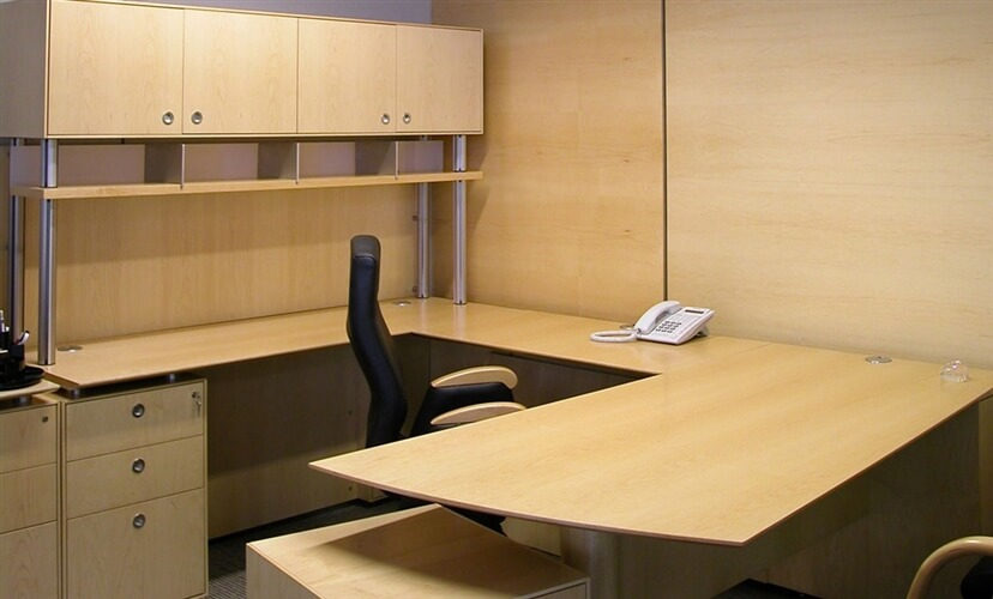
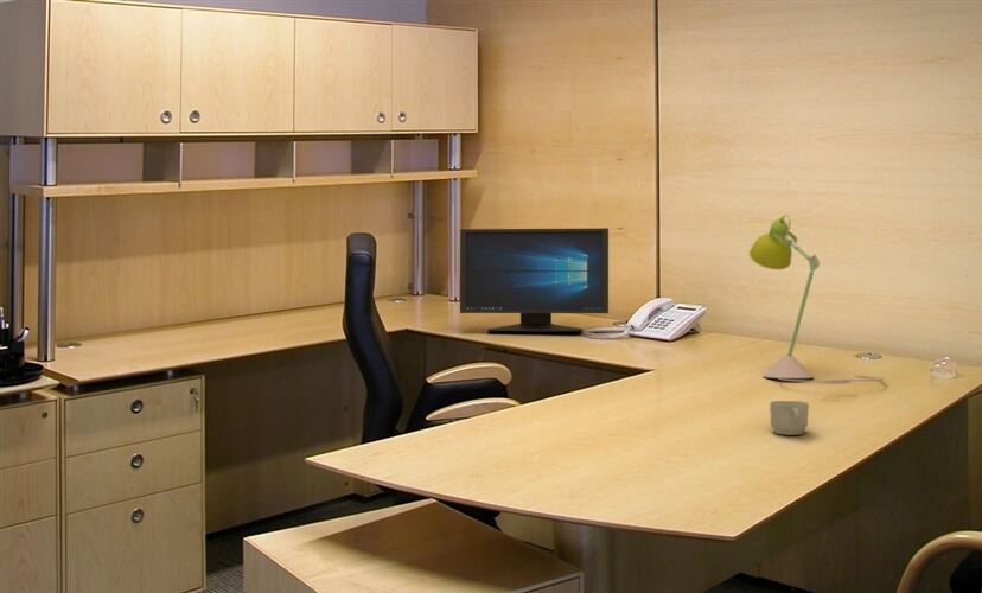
+ monitor (535, 280)
+ desk lamp (808, 292)
+ mug (790, 417)
